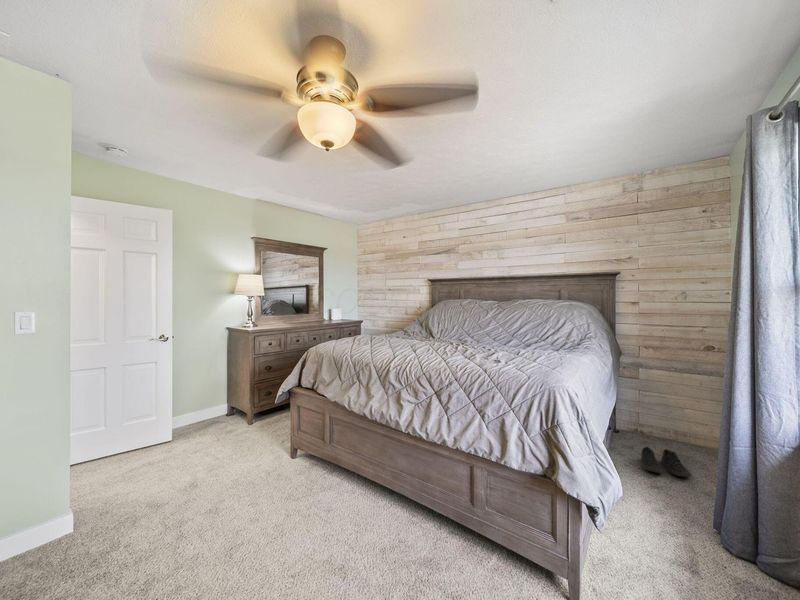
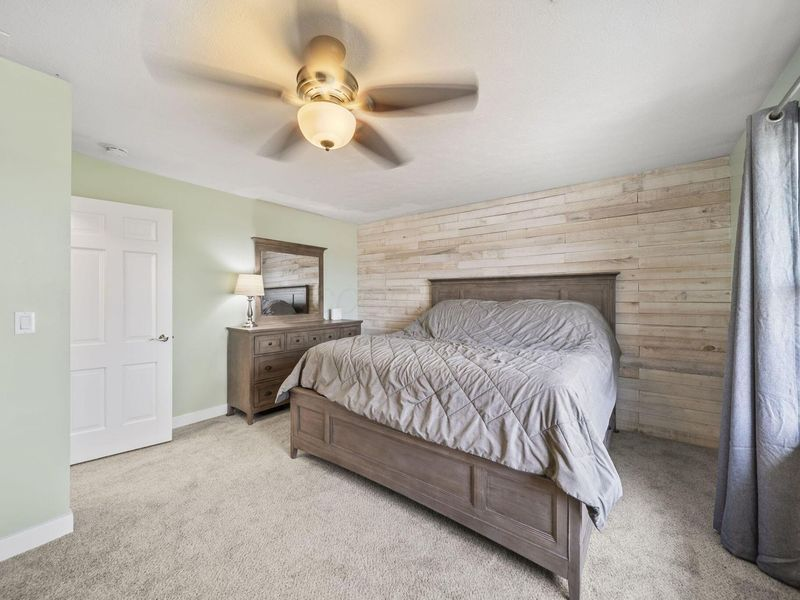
- shoe (662, 460)
